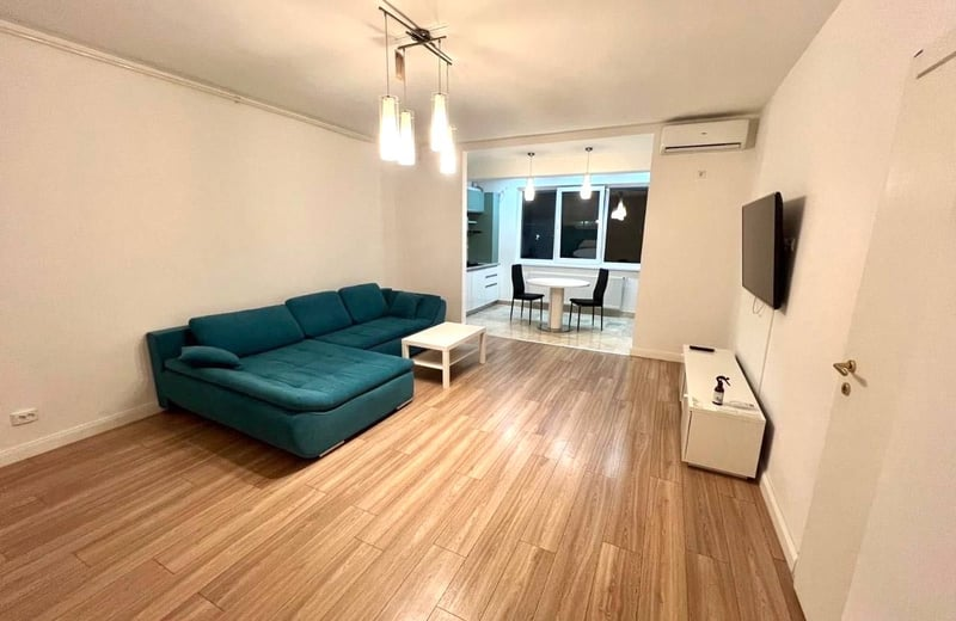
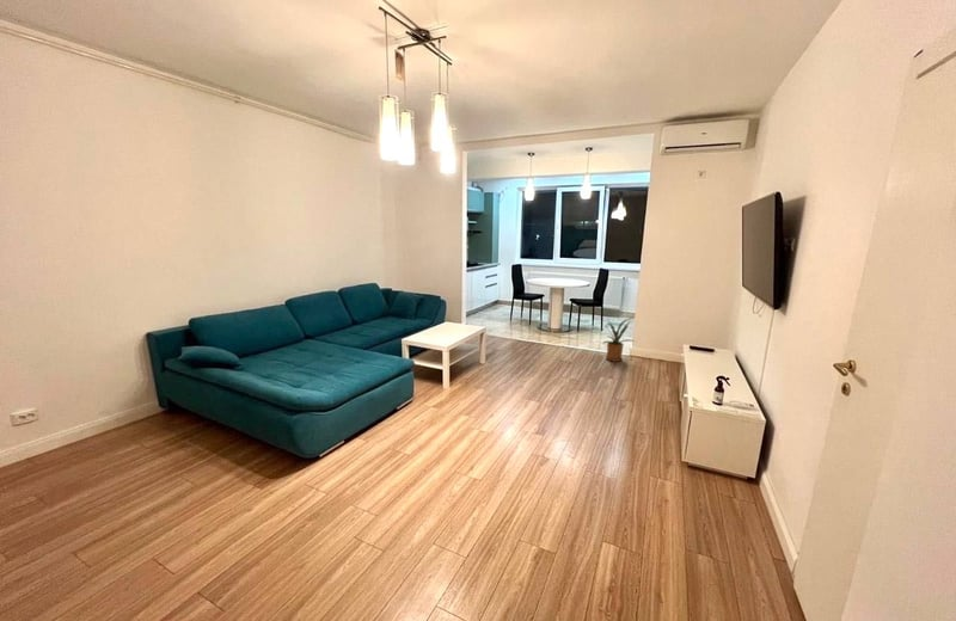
+ house plant (614, 338)
